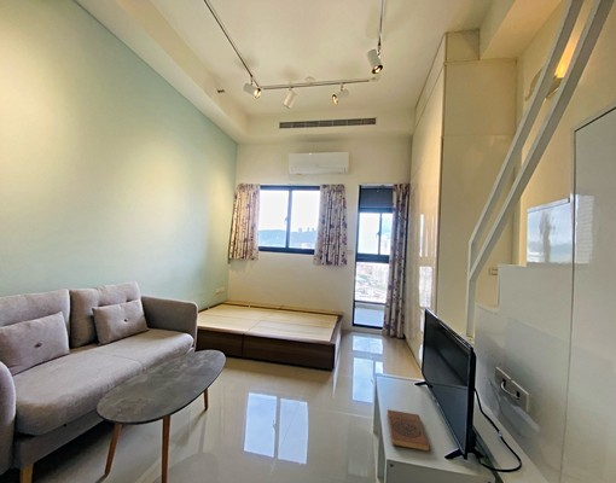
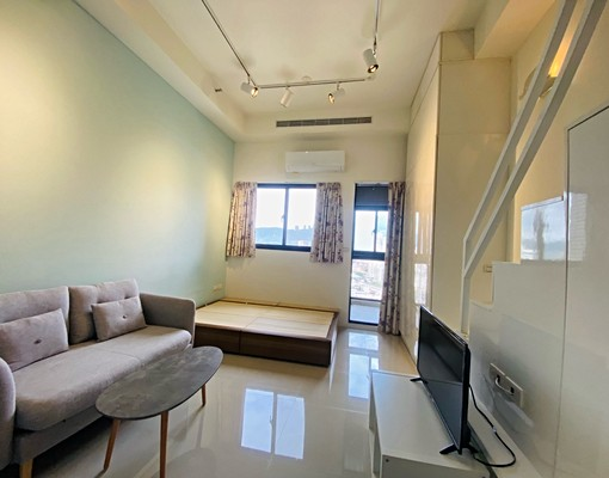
- book (406, 427)
